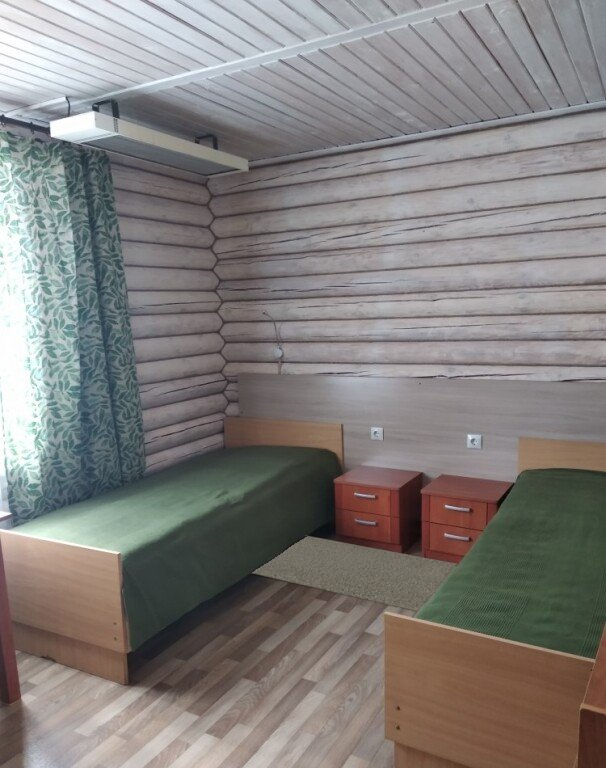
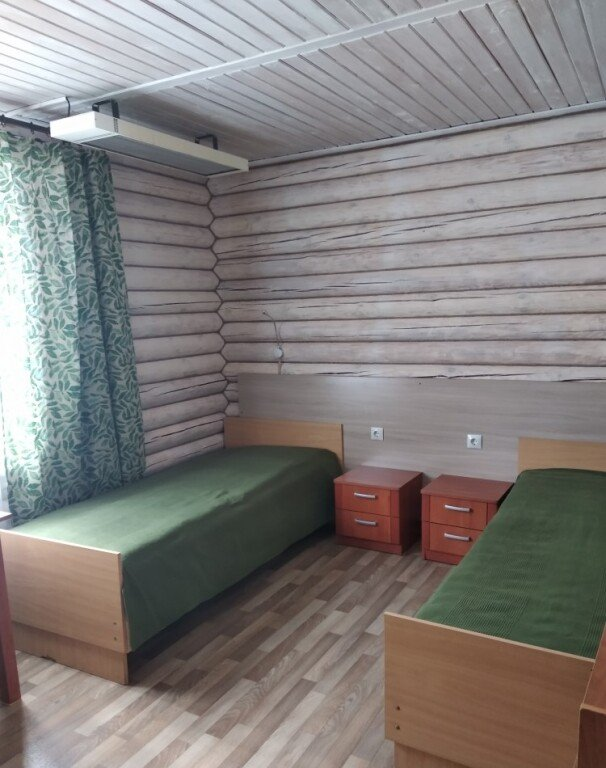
- rug (338, 565)
